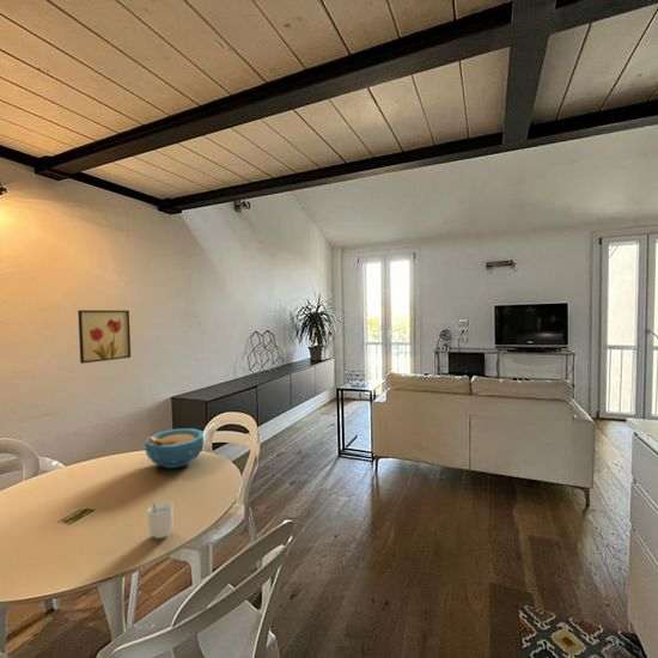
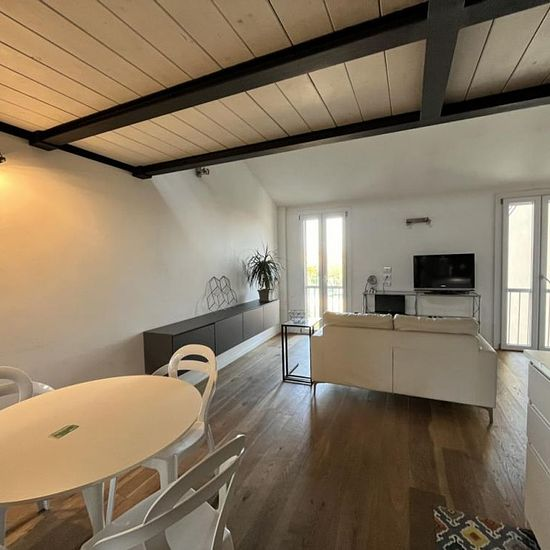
- cup (159, 516)
- bowl (176, 446)
- wall art (105, 335)
